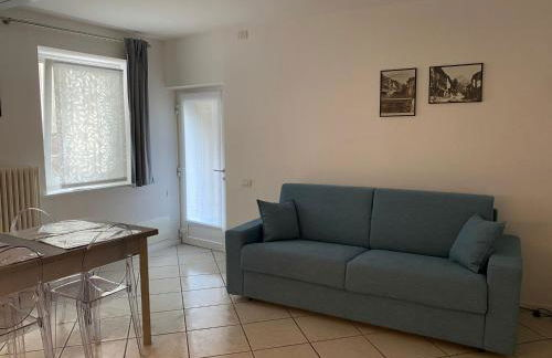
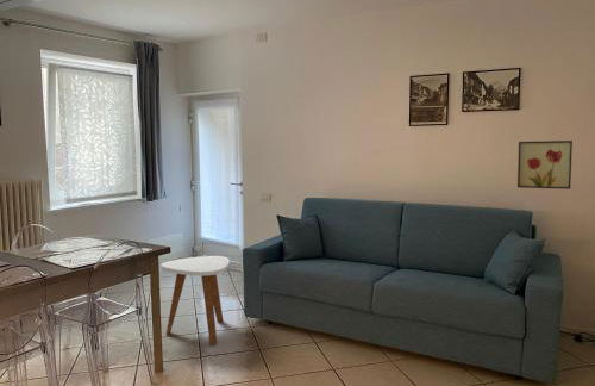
+ wall art (544, 164)
+ side table (203, 295)
